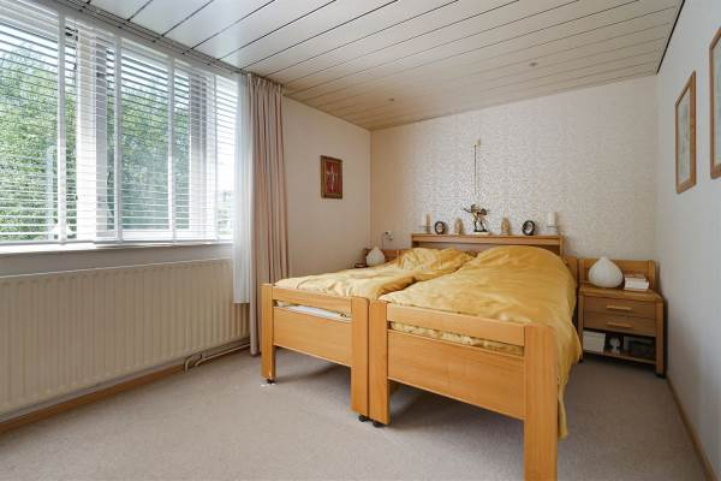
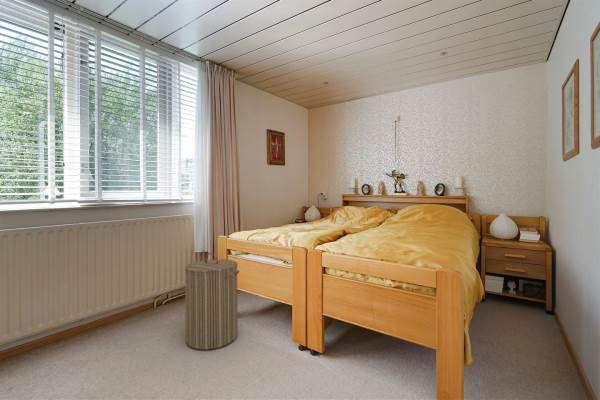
+ laundry hamper (212, 295)
